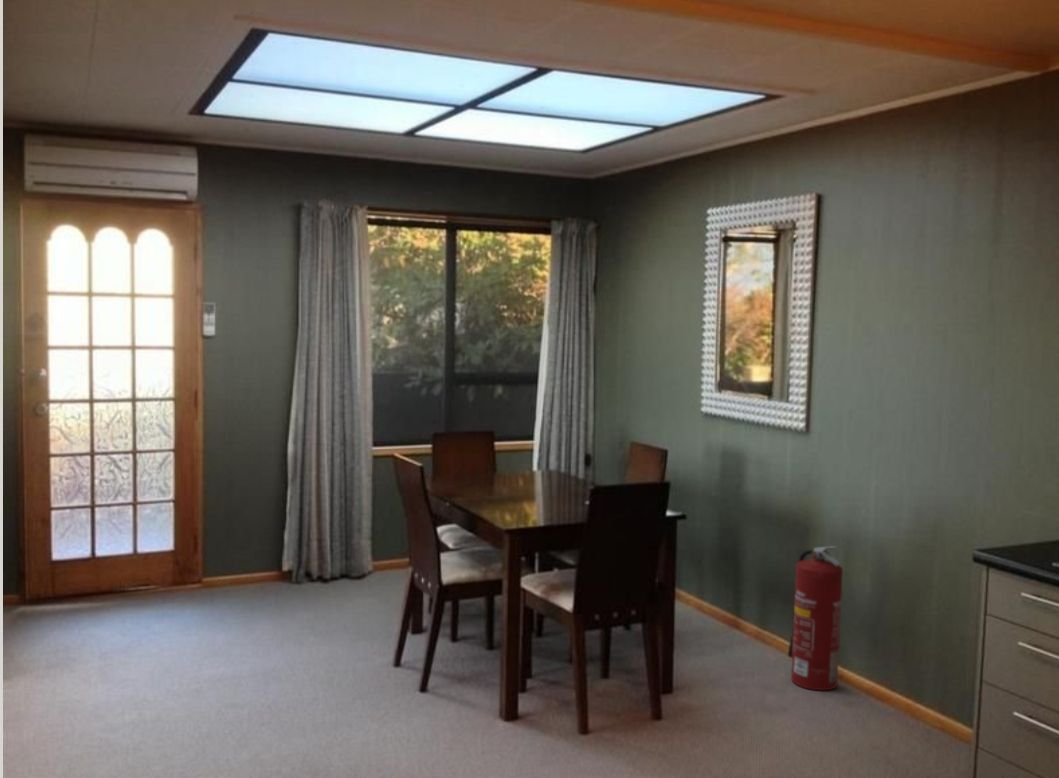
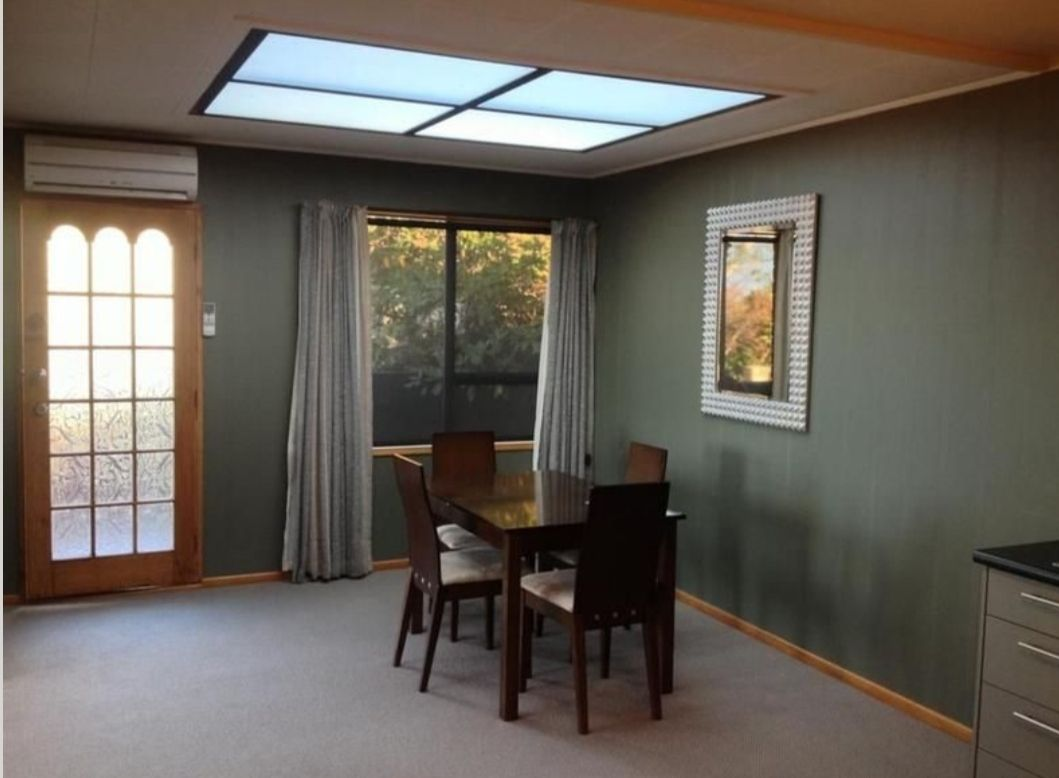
- fire extinguisher (813, 610)
